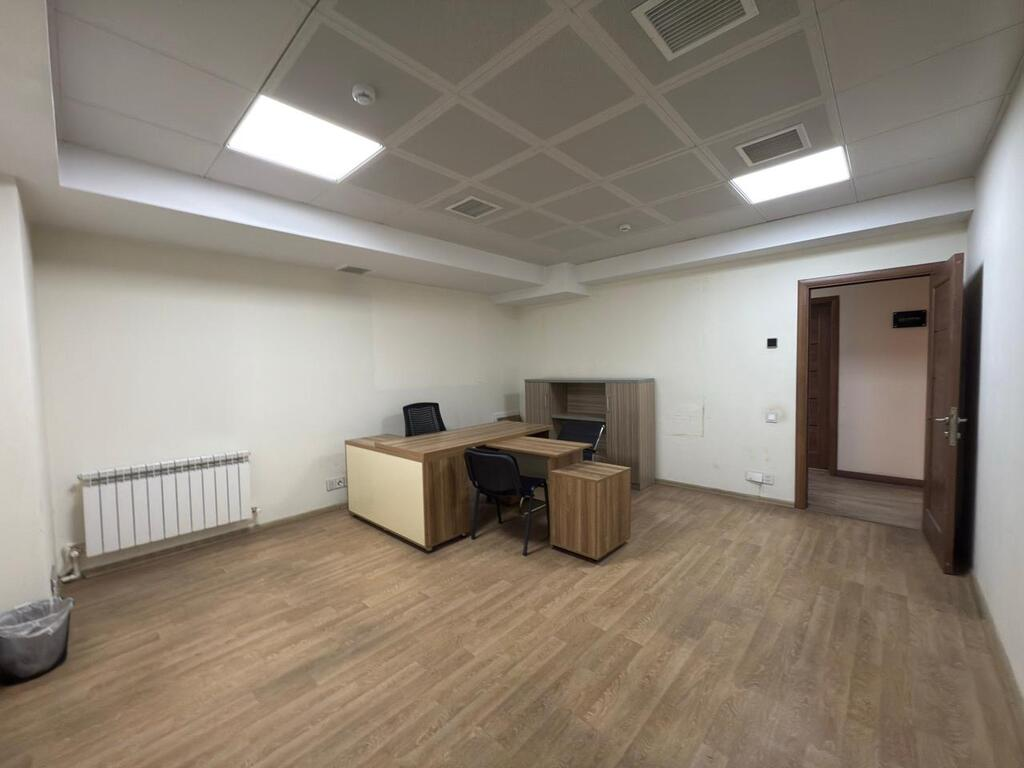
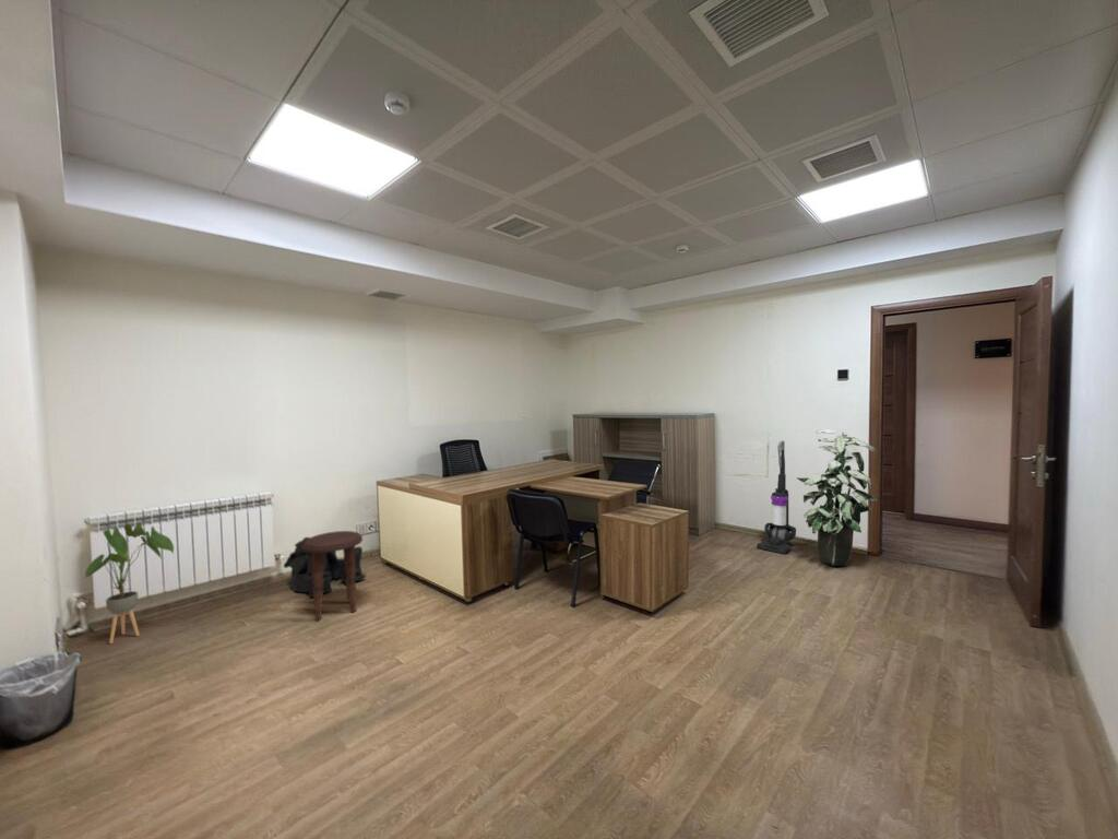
+ side table (345, 572)
+ indoor plant (834, 496)
+ vacuum cleaner (777, 494)
+ house plant (126, 580)
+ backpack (323, 558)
